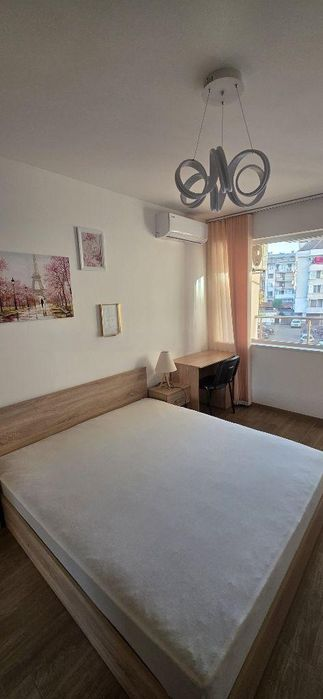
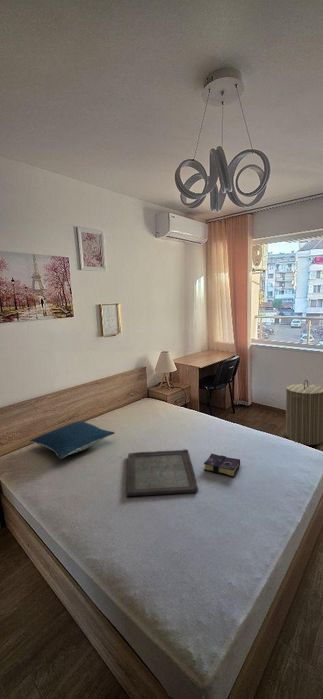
+ serving tray (159, 470)
+ laundry hamper (304, 409)
+ book (222, 463)
+ pillow (72, 437)
